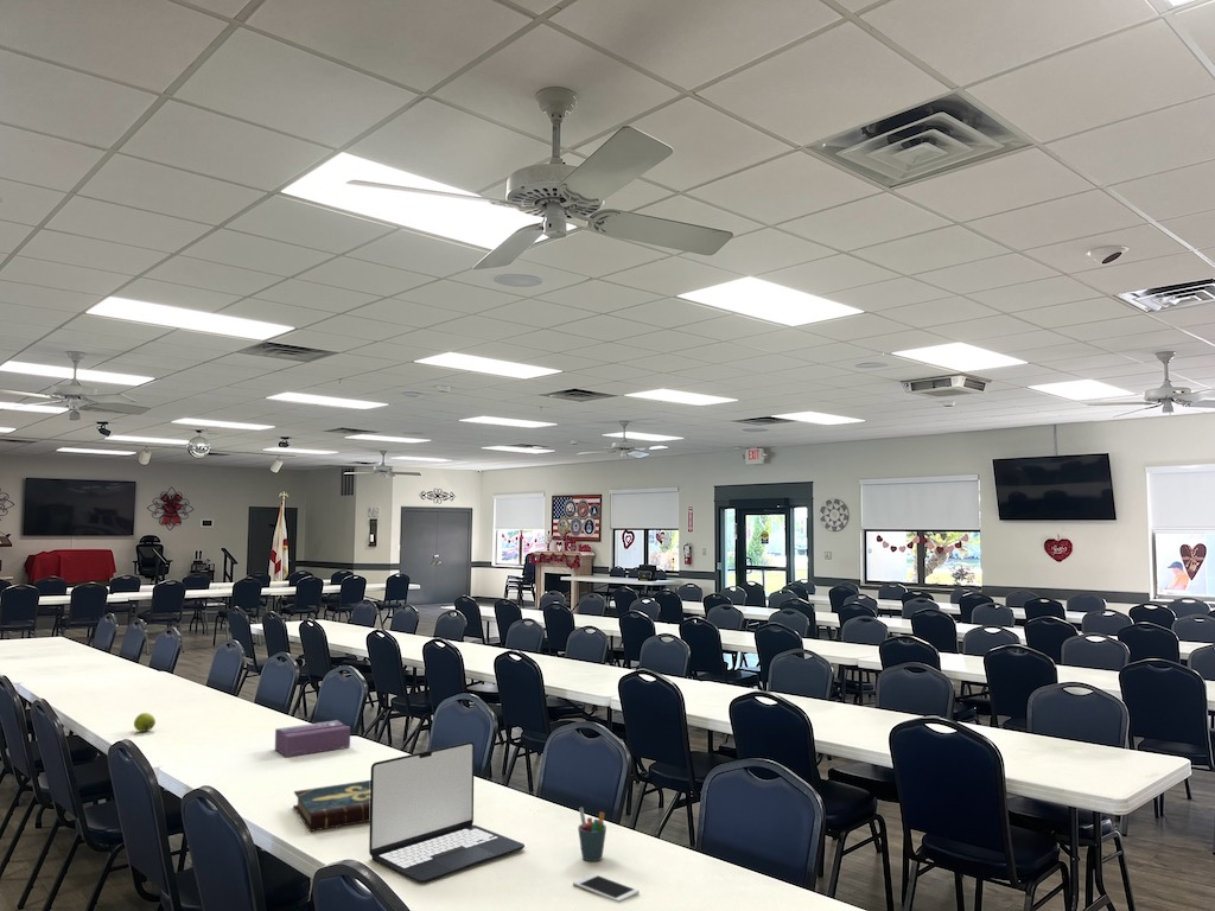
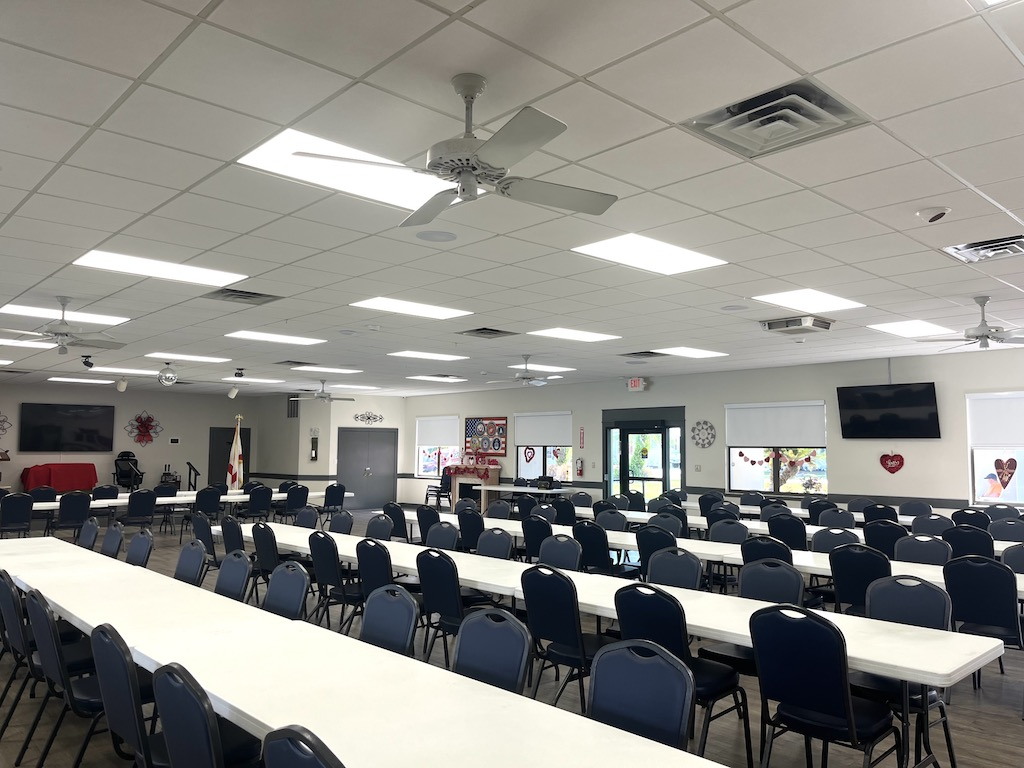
- laptop (450, 807)
- book (355, 802)
- pen holder (592, 834)
- cell phone (605, 887)
- tissue box (312, 738)
- apple (144, 721)
